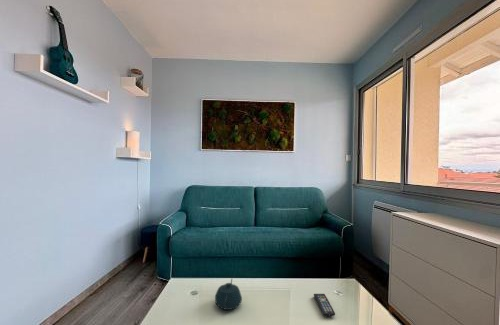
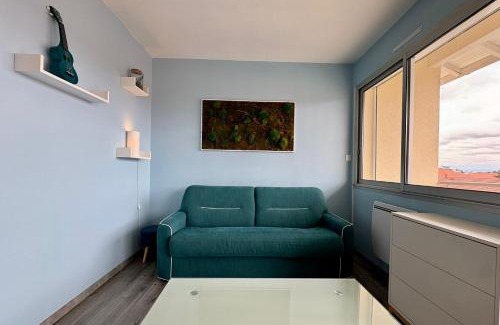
- remote control (323, 303)
- teapot (228, 293)
